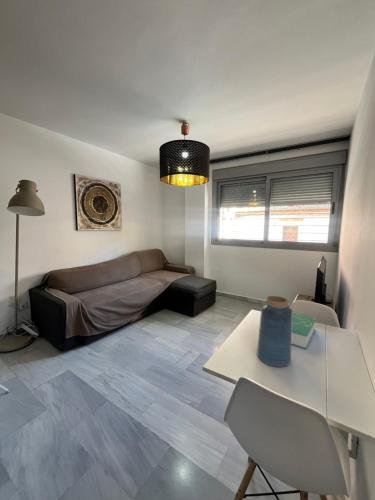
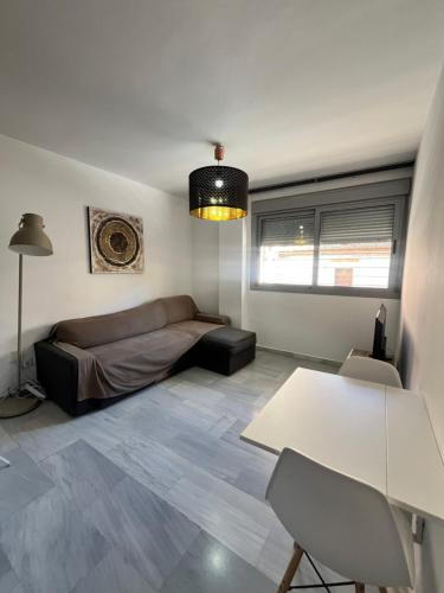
- vase (275, 328)
- book (292, 327)
